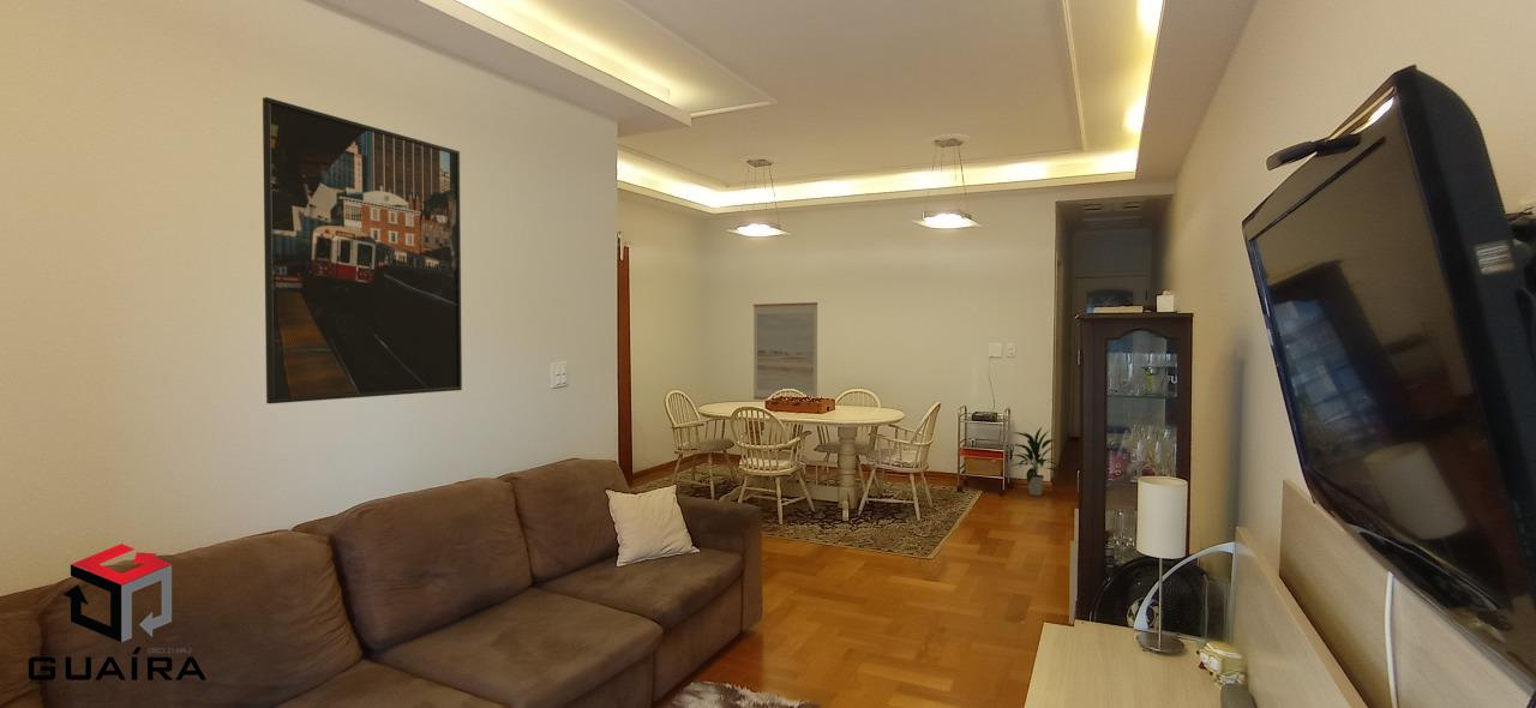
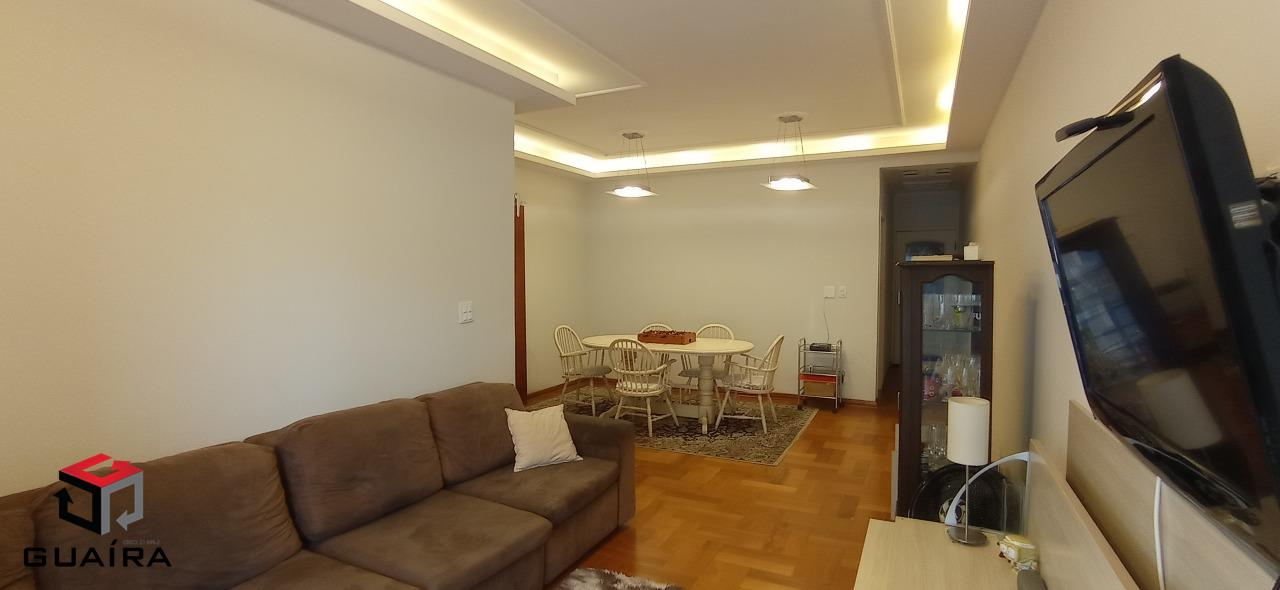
- indoor plant (1033, 460)
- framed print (374, 262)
- wall art (785, 352)
